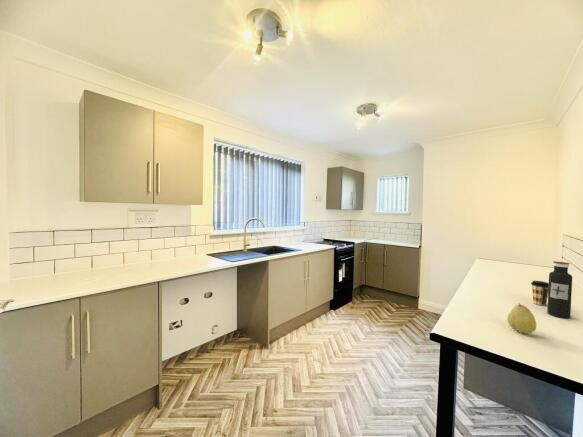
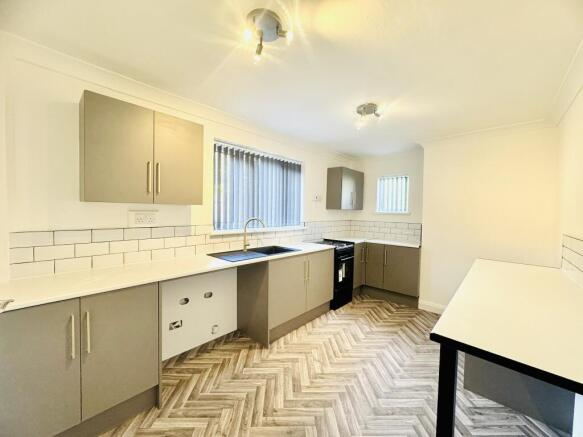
- coffee cup (540, 292)
- fruit (522, 317)
- water bottle (559, 288)
